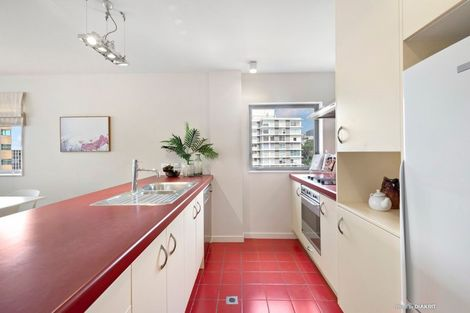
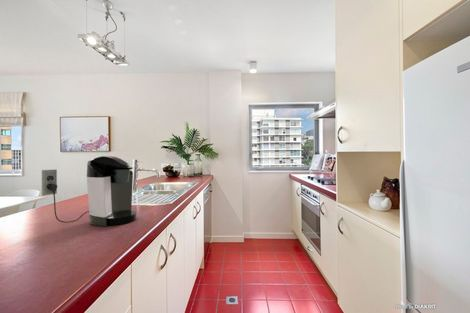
+ coffee maker (101, 189)
